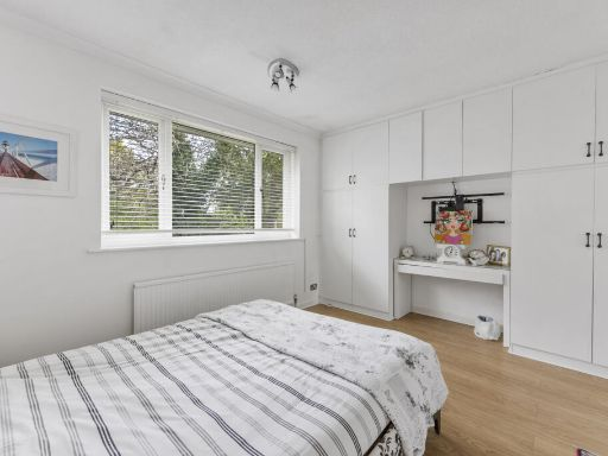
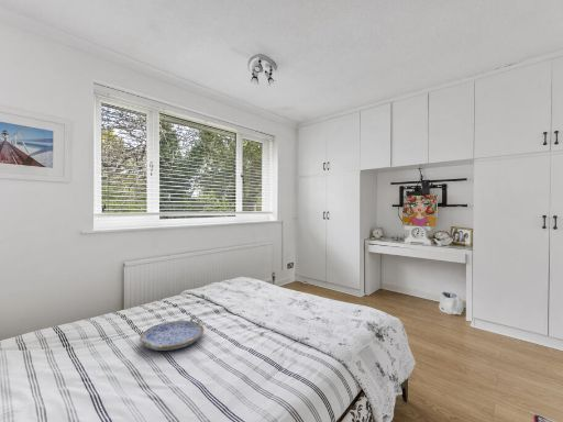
+ serving tray (173, 333)
